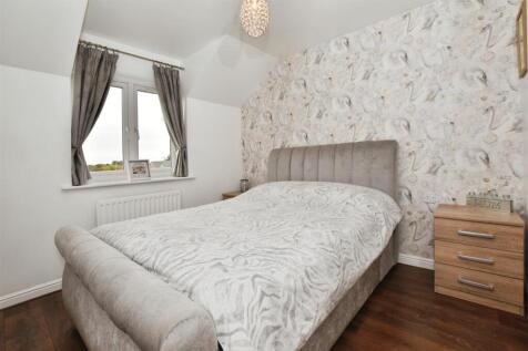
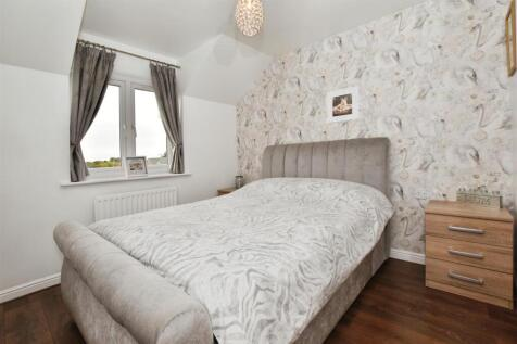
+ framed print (342, 105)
